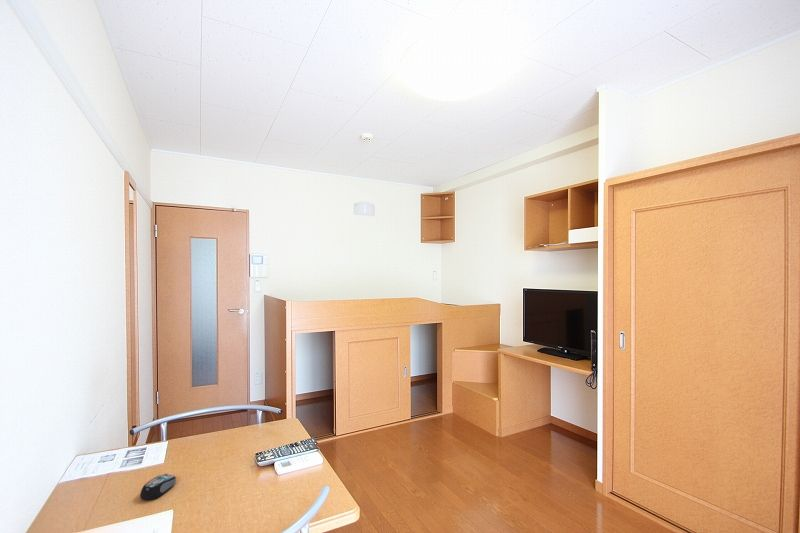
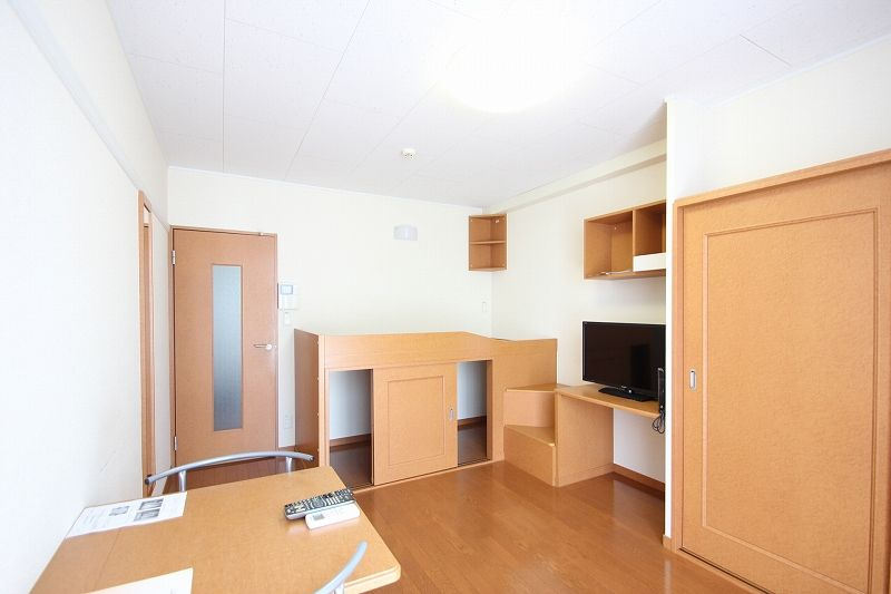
- computer mouse (158, 483)
